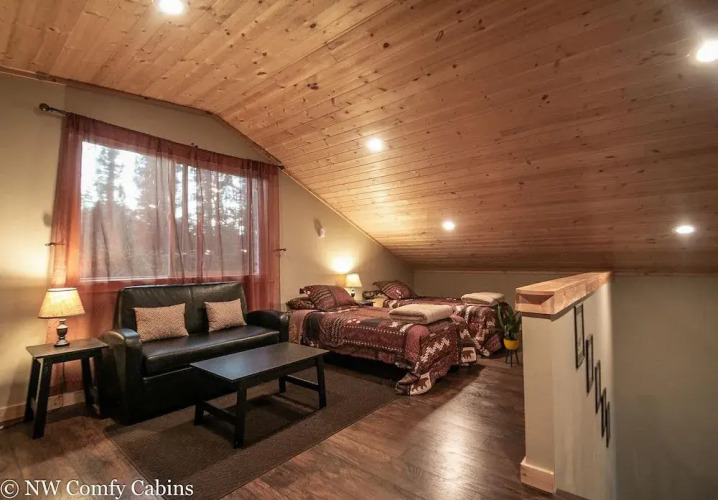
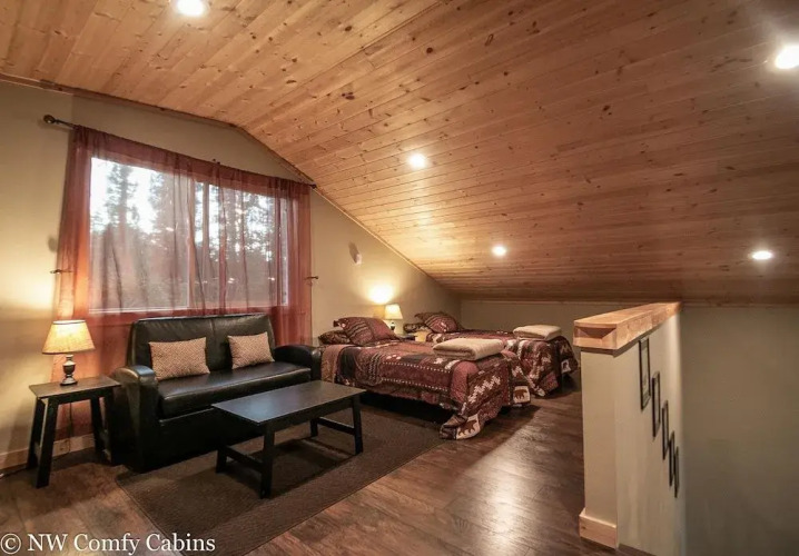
- house plant (510, 330)
